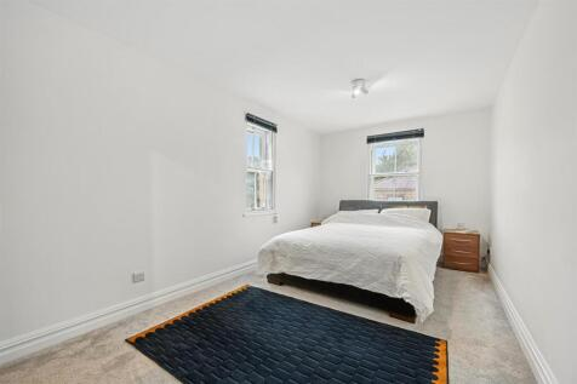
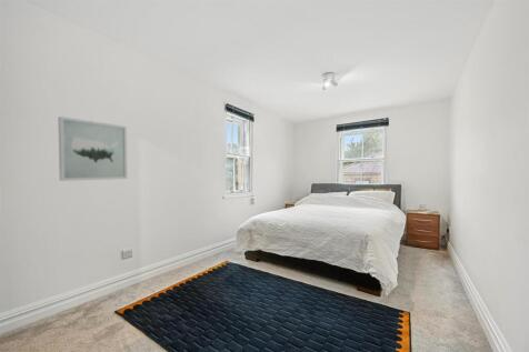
+ wall art (96, 151)
